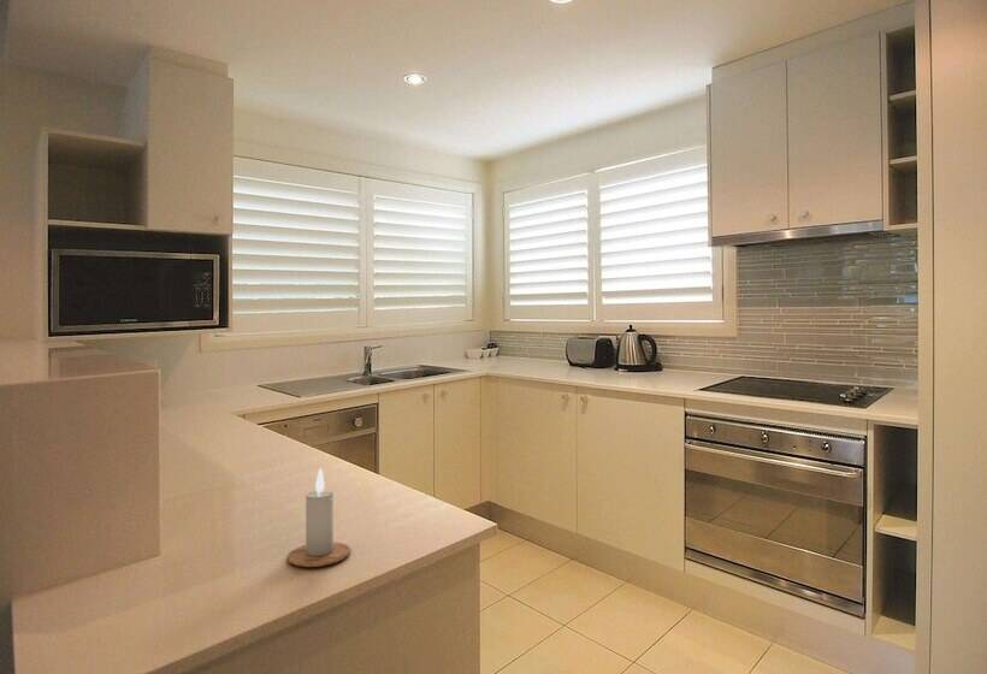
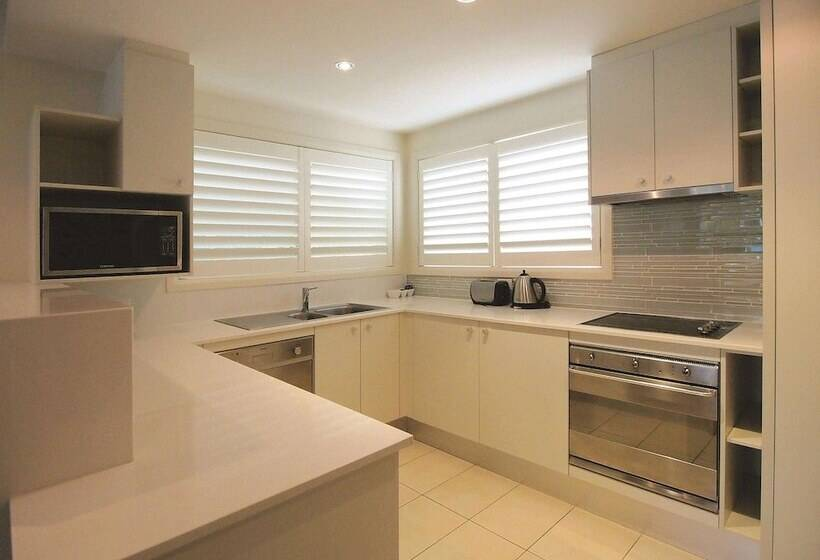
- candle (319, 510)
